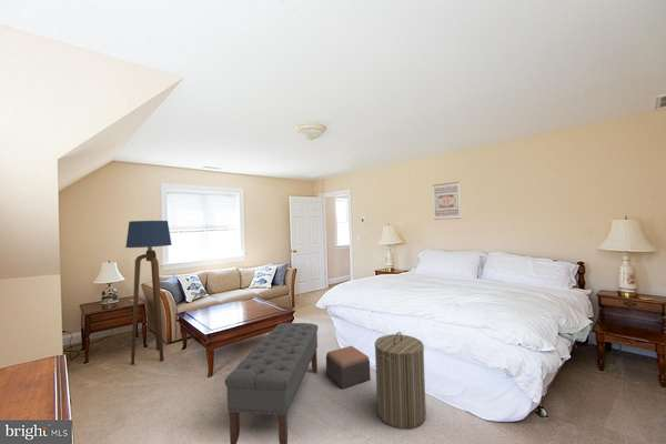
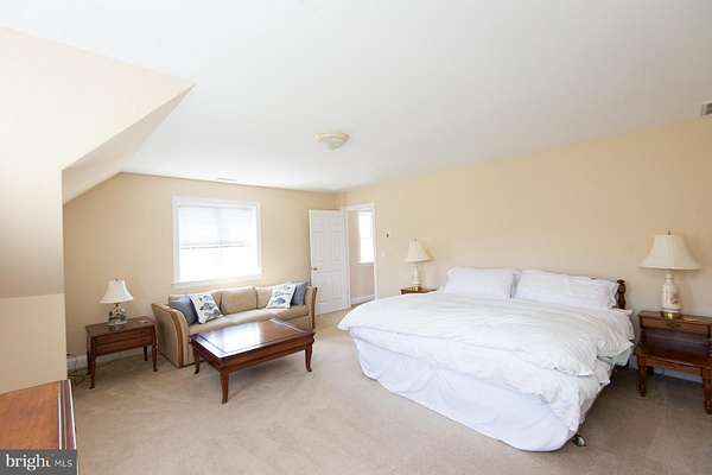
- footstool (347, 364)
- laundry hamper (400, 372)
- wall art (446, 201)
- bench (281, 372)
- floor lamp (152, 286)
